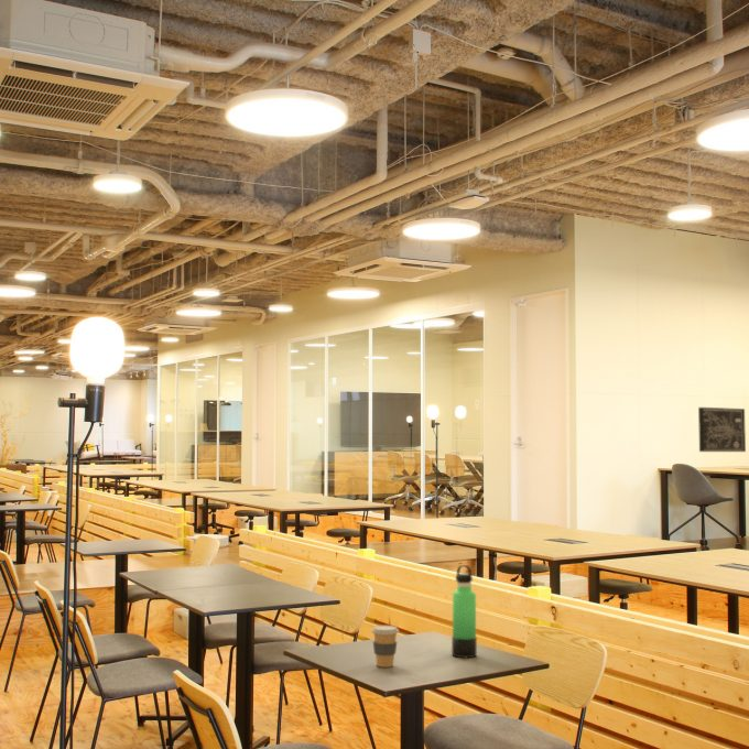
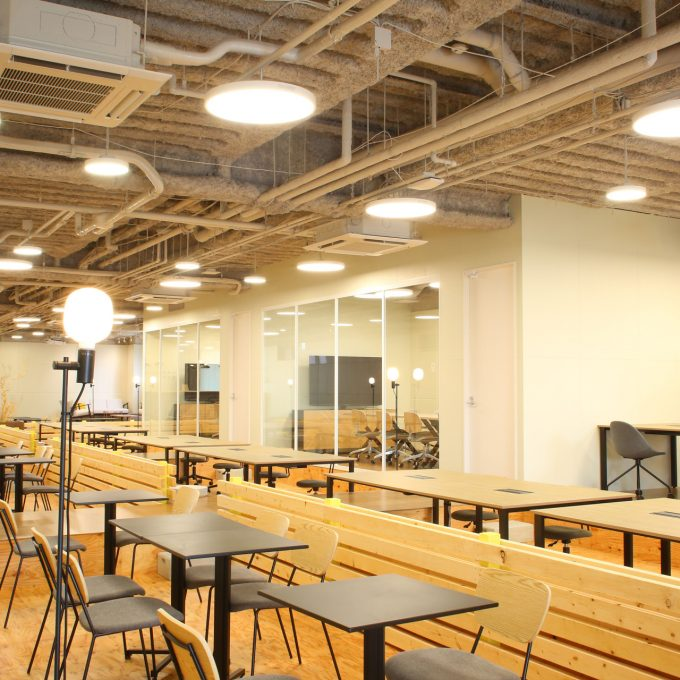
- coffee cup (384, 645)
- thermos bottle (464, 609)
- wall art (721, 430)
